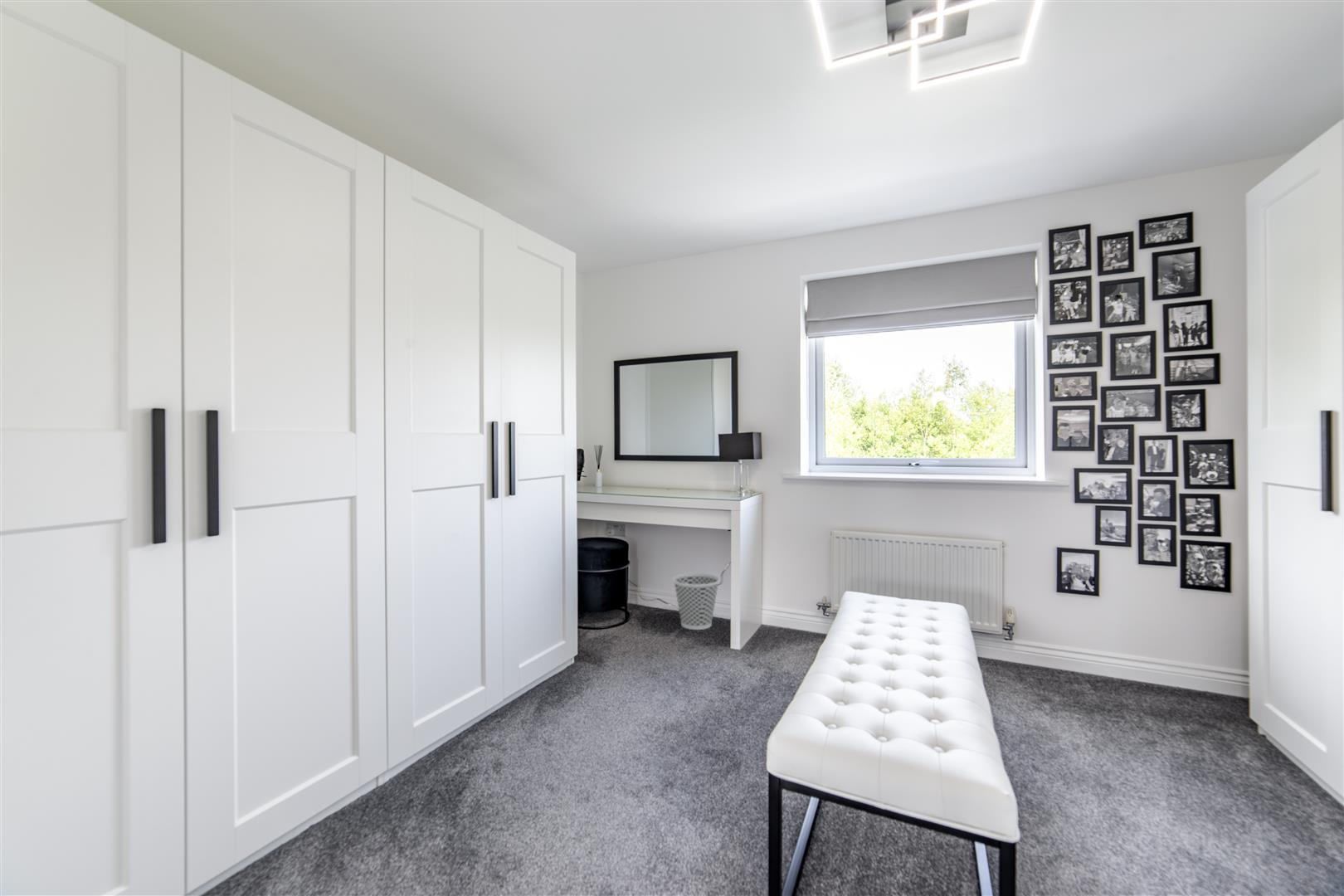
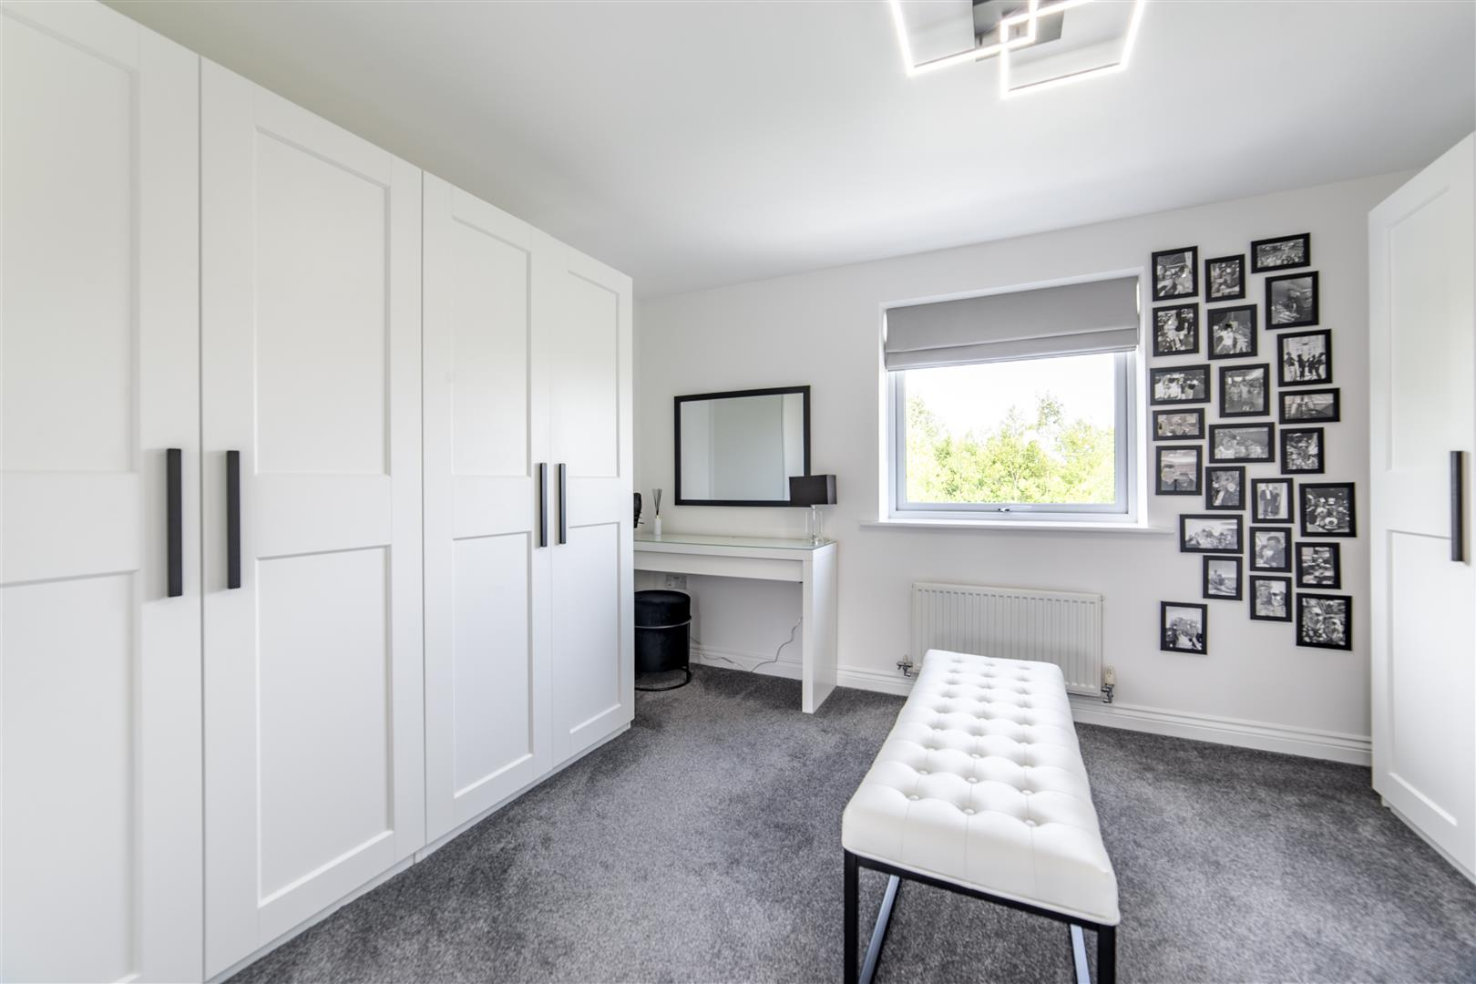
- wastebasket (696, 601)
